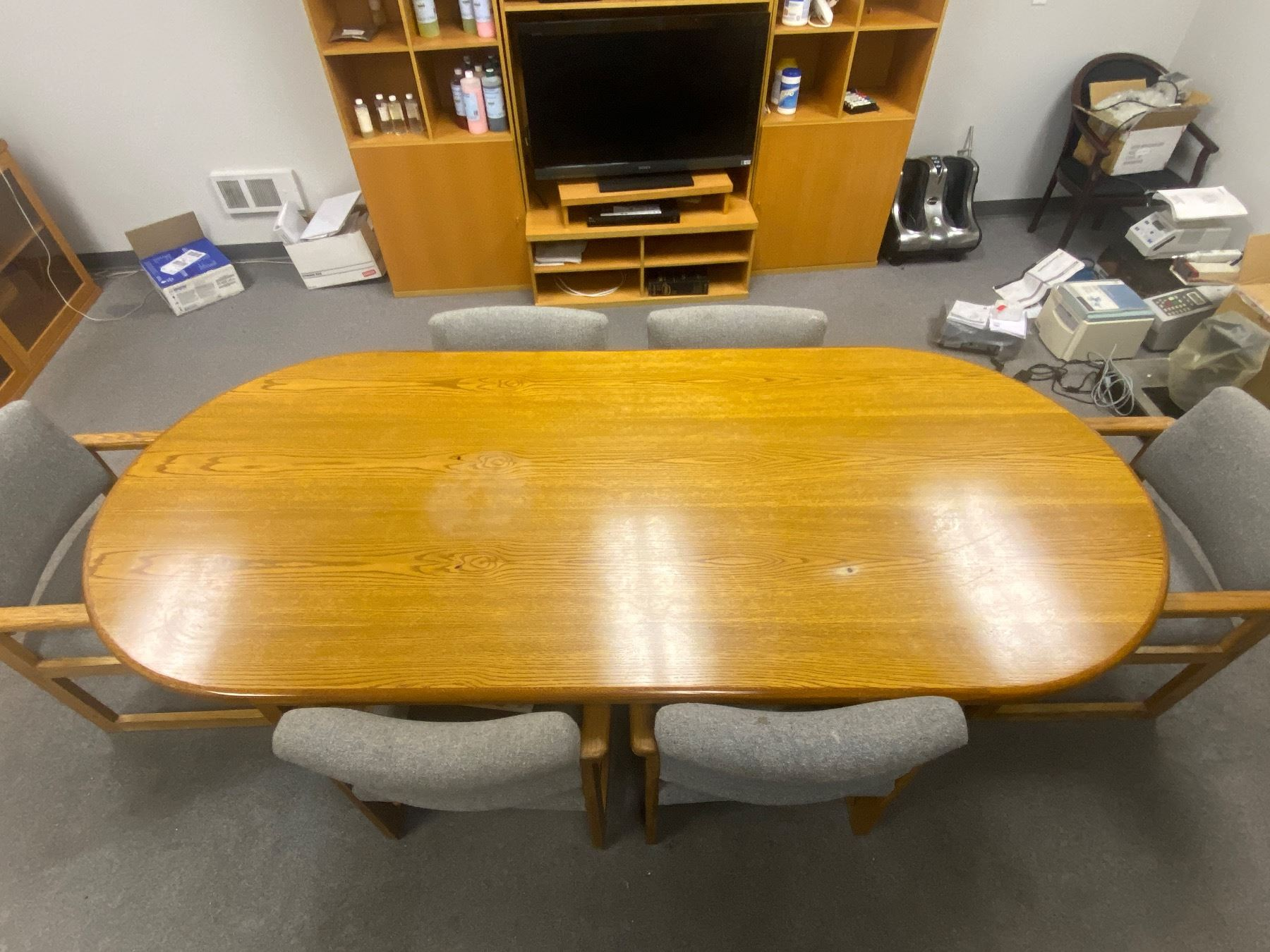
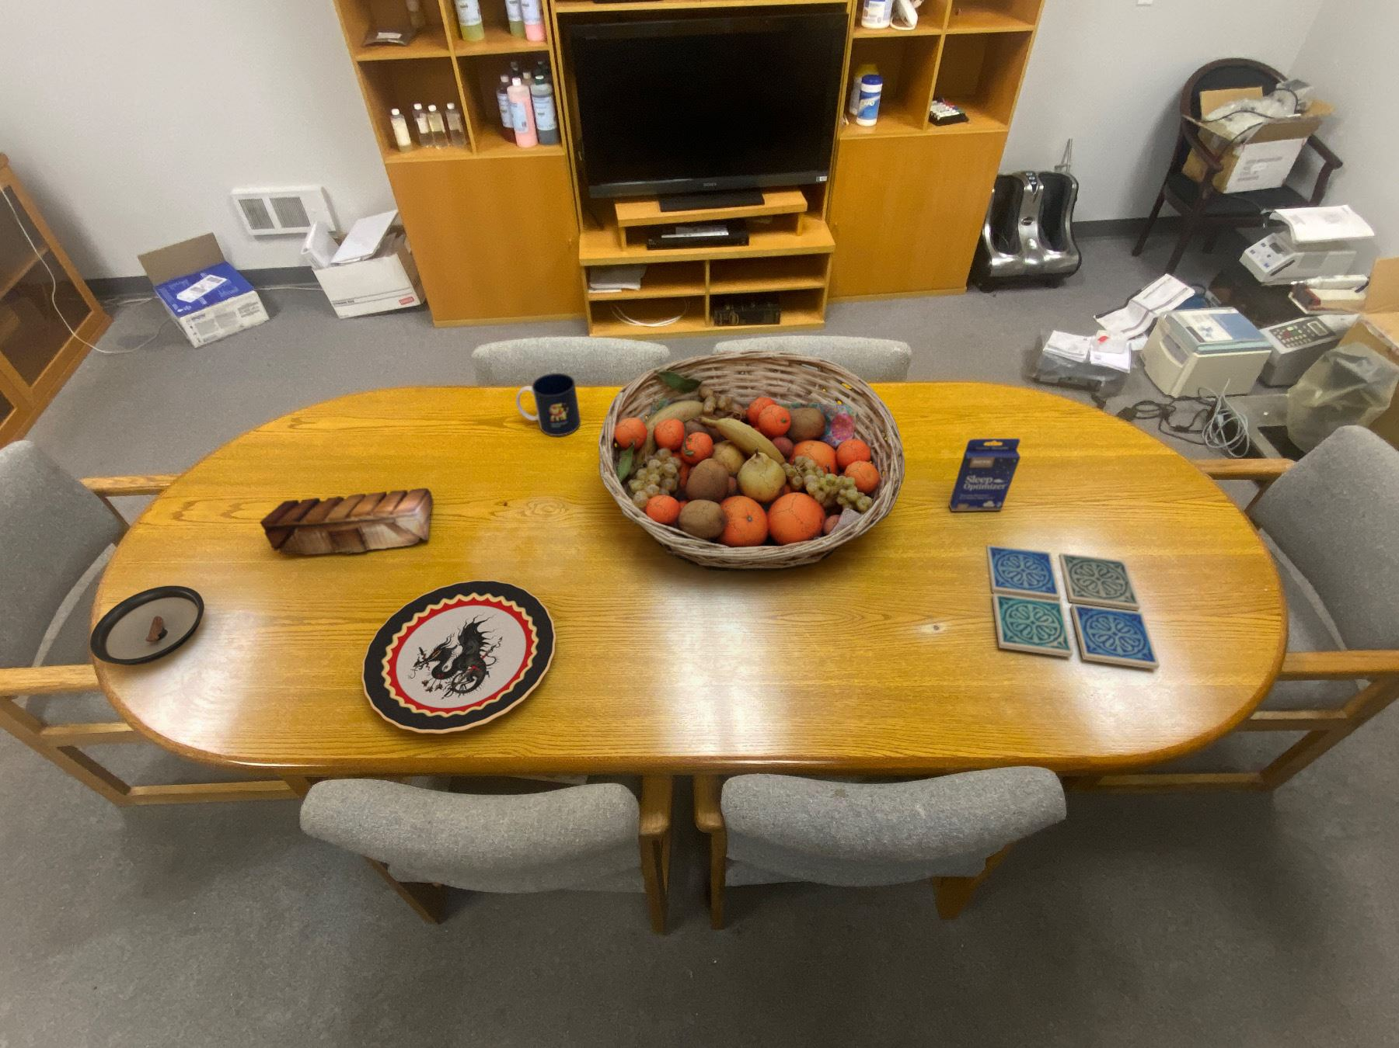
+ drink coaster (1062, 603)
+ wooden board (351, 515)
+ small box (985, 476)
+ saucer (153, 629)
+ mug (547, 404)
+ plate (462, 653)
+ fruit basket (748, 462)
